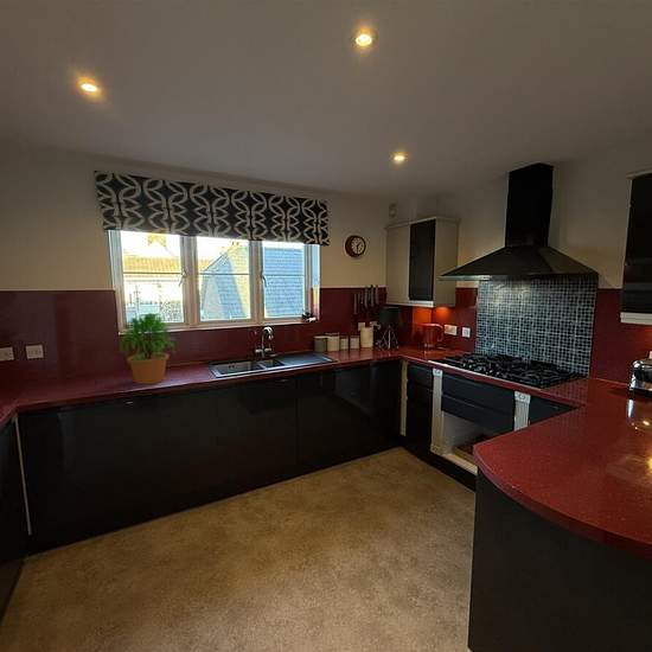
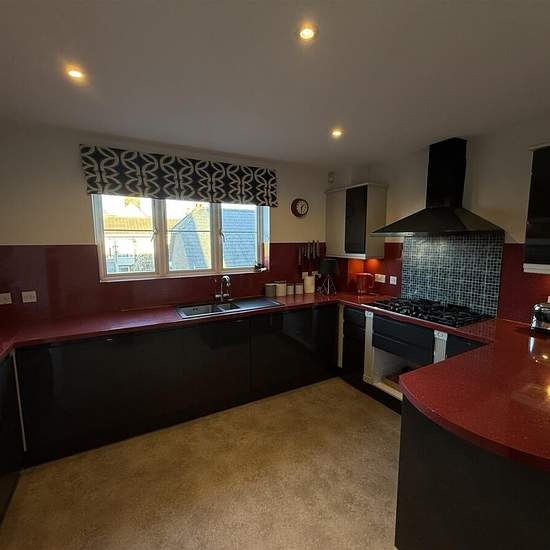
- potted plant (146, 346)
